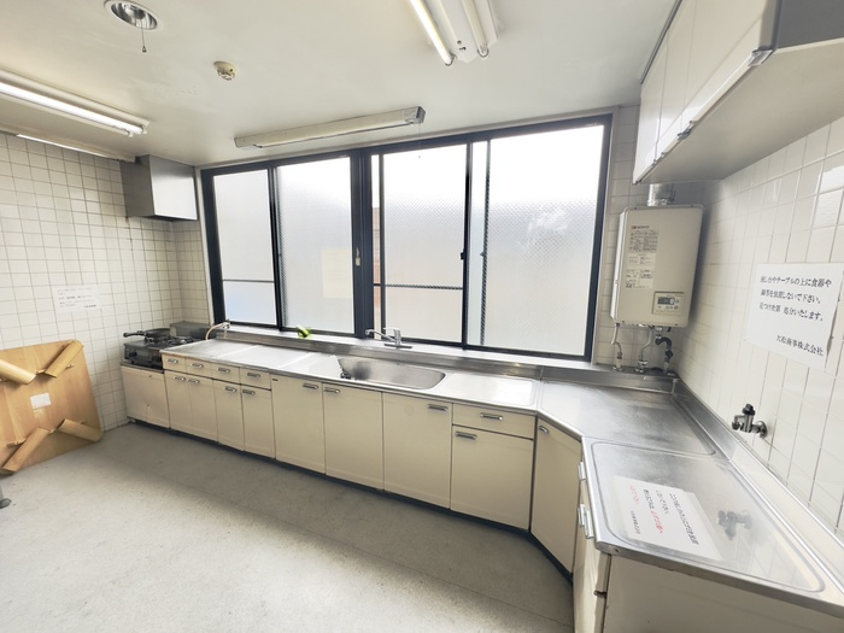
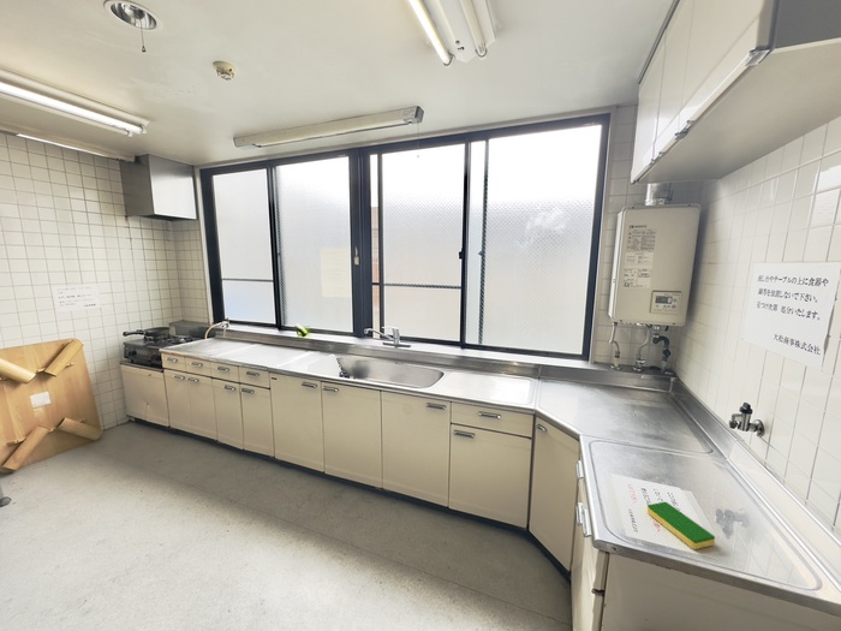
+ dish sponge (678, 523)
